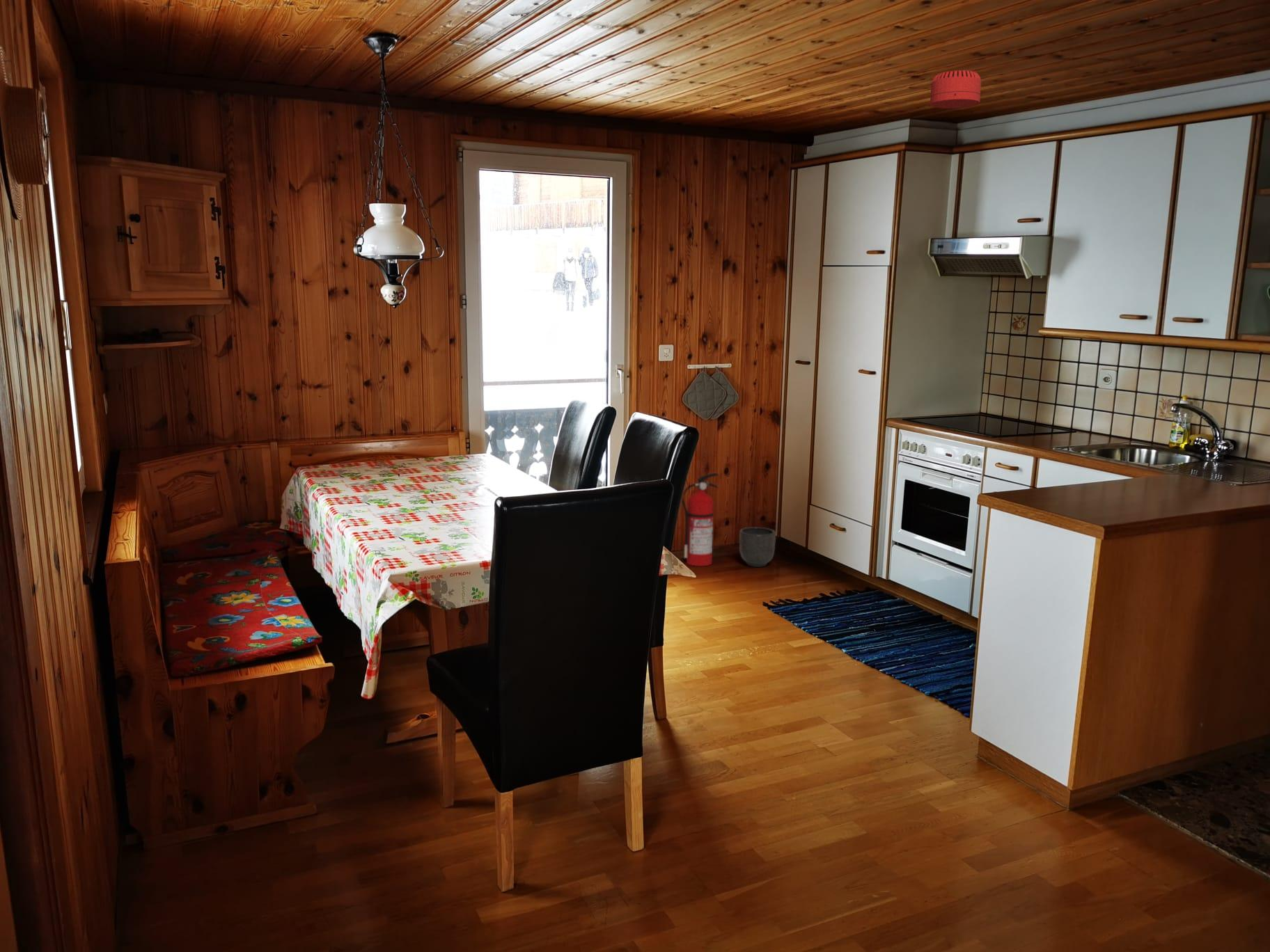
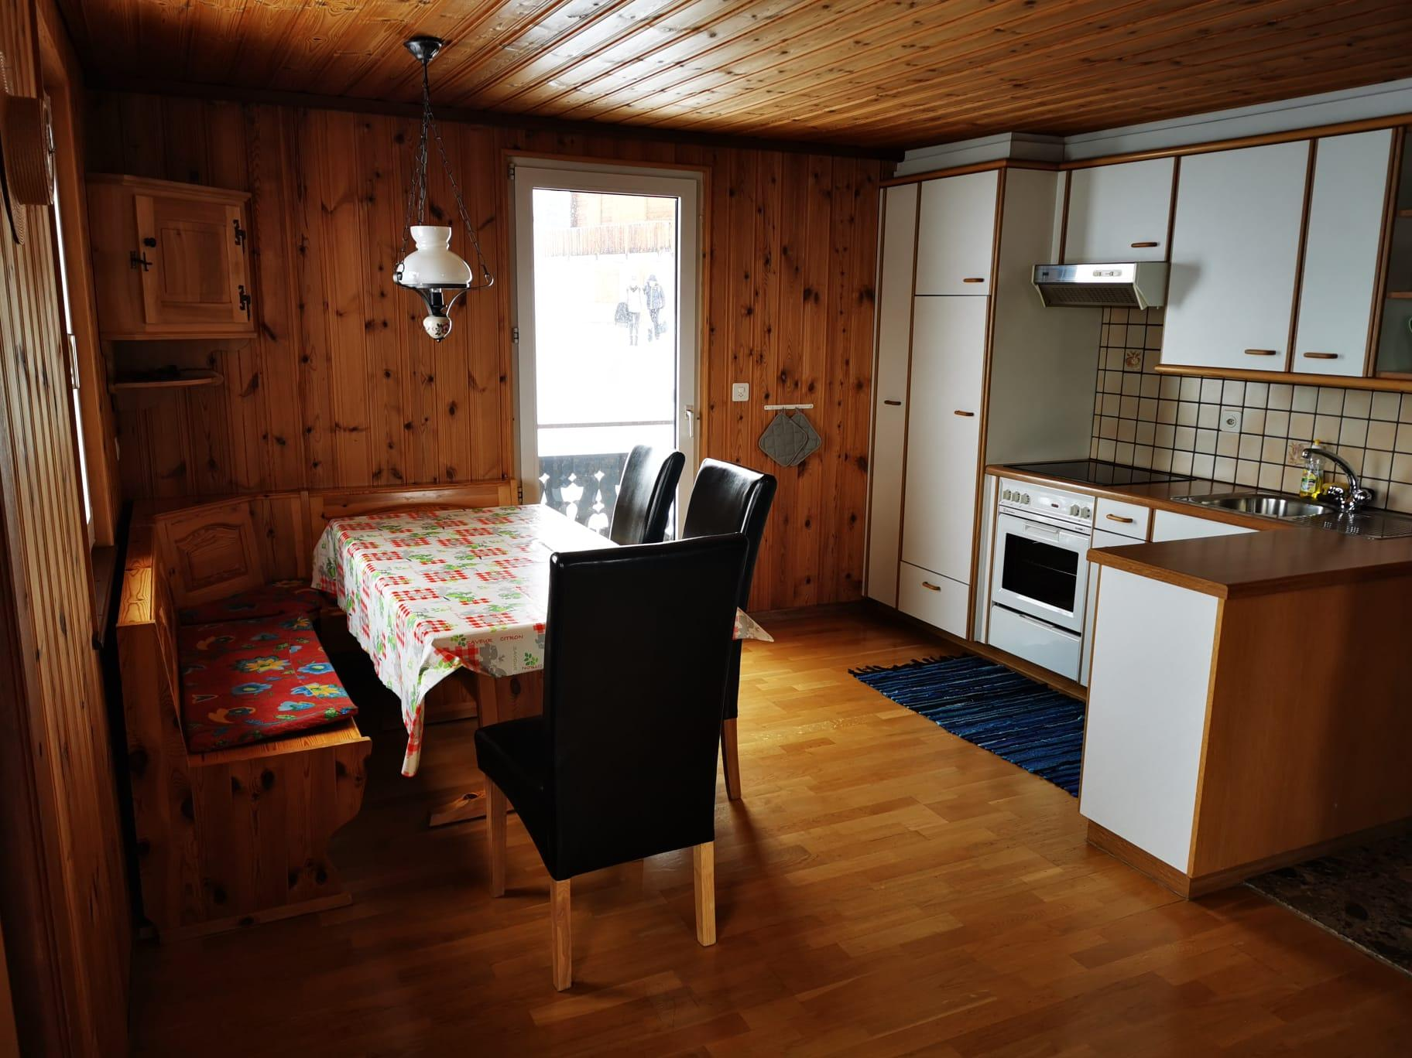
- fire extinguisher (699, 518)
- smoke detector (955, 89)
- planter (757, 548)
